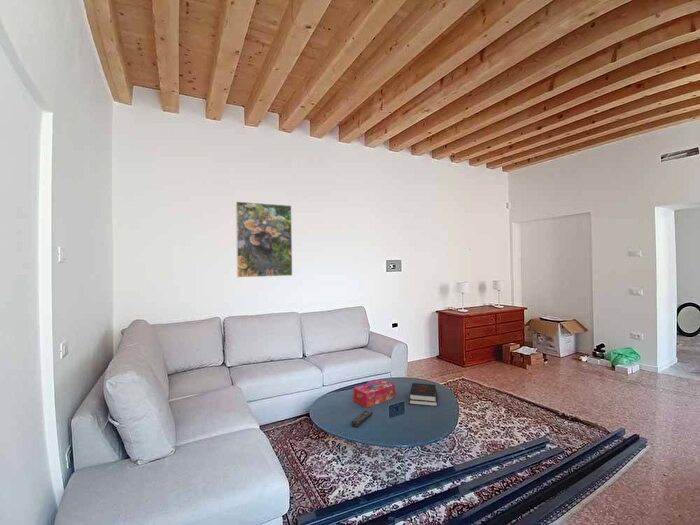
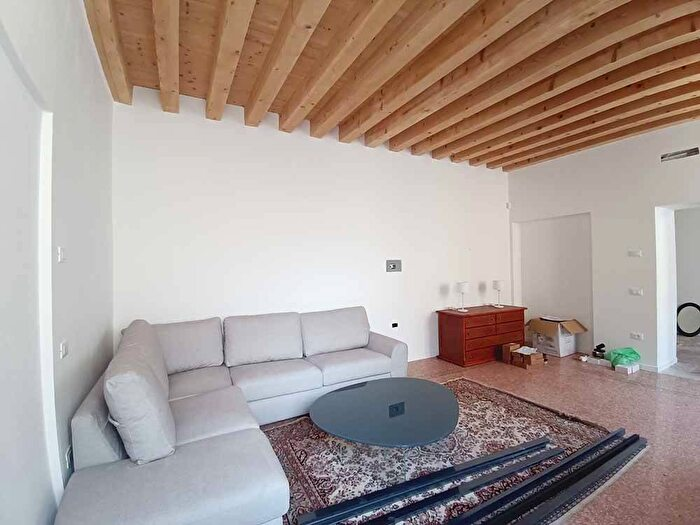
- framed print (265, 240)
- hardback book (423, 393)
- tissue box (374, 392)
- remote control (362, 418)
